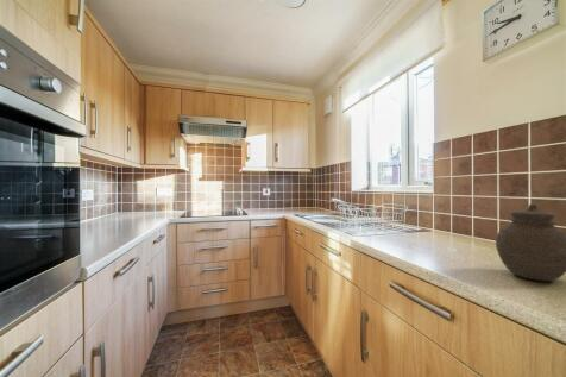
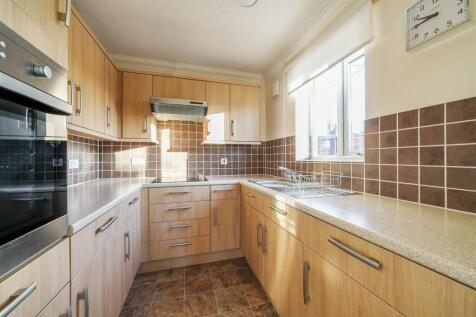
- jar (532, 239)
